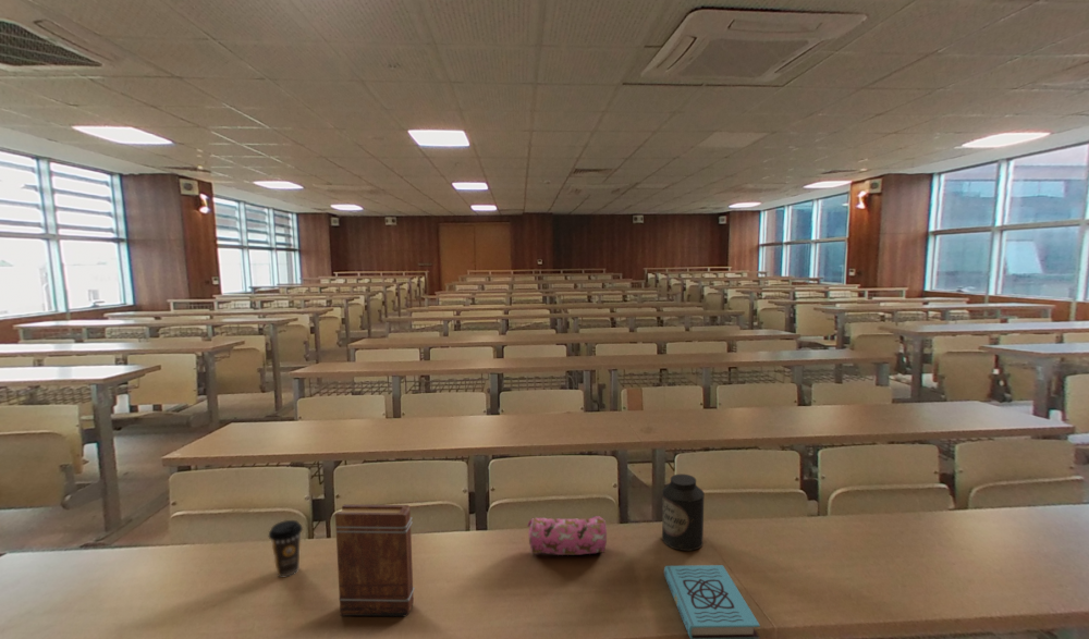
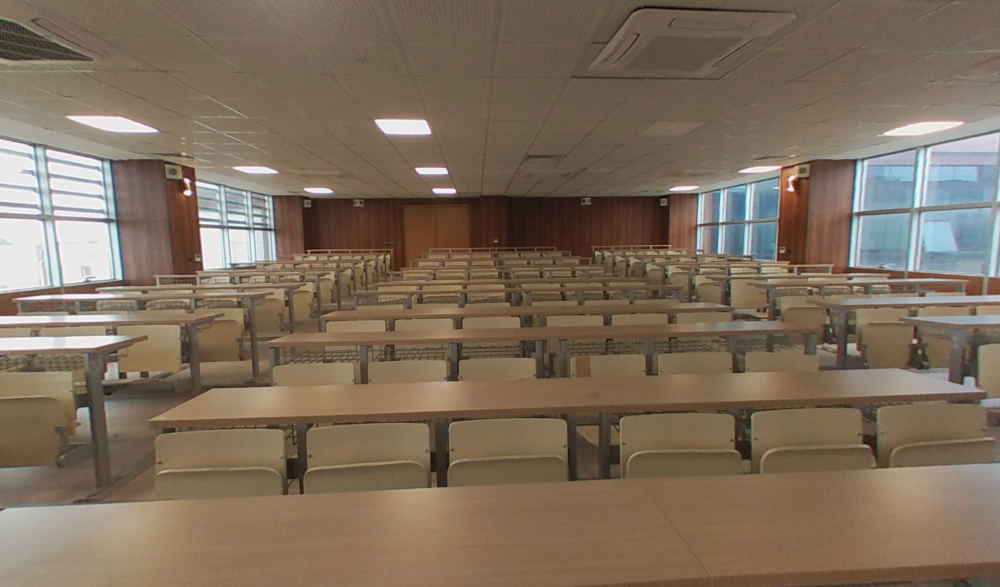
- book (376, 560)
- pencil case (566, 534)
- coffee cup (286, 548)
- book (707, 599)
- canister (683, 509)
